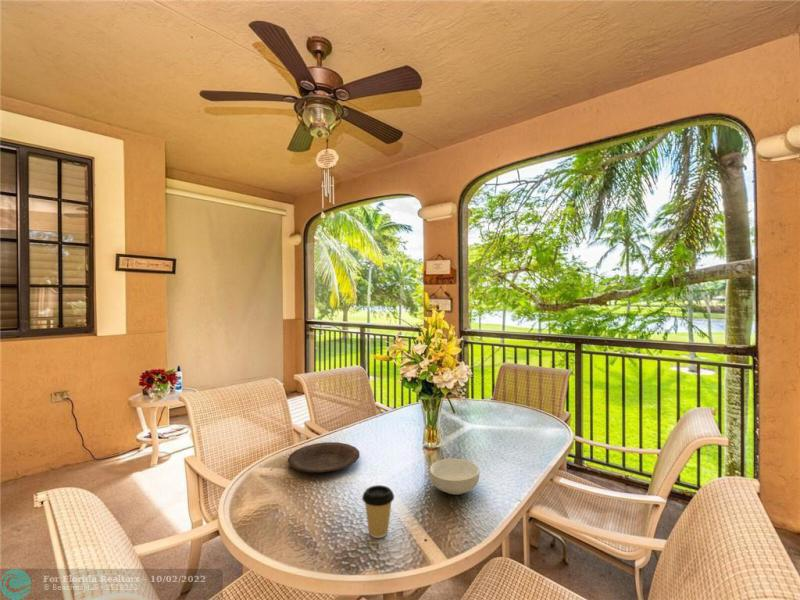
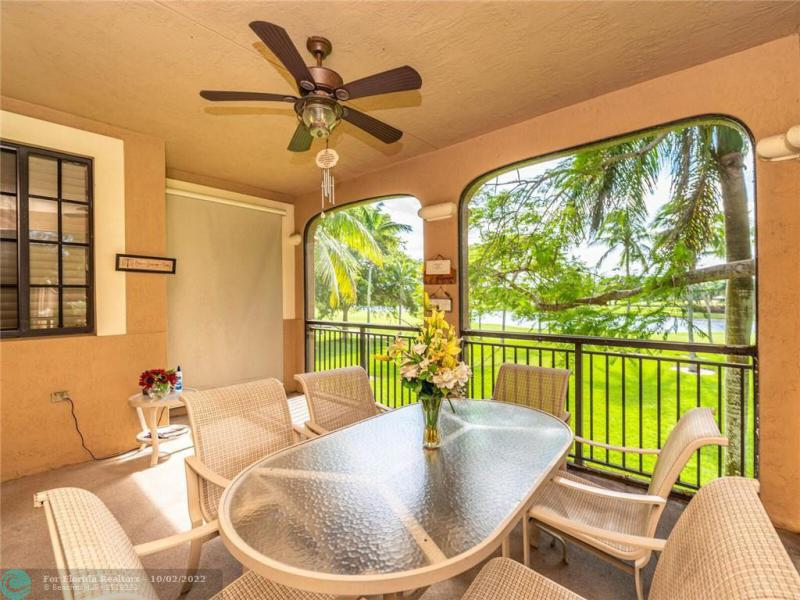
- cereal bowl (454, 478)
- coffee cup (378, 511)
- plate (324, 458)
